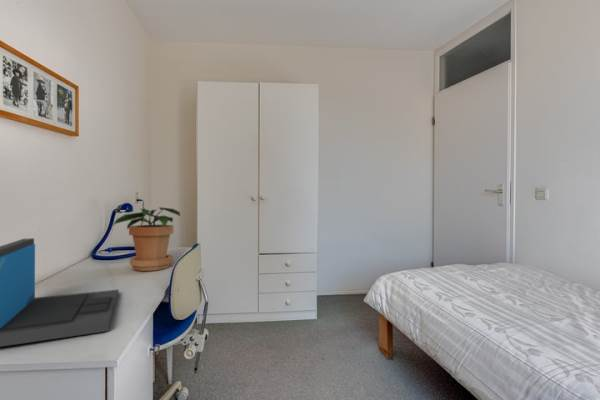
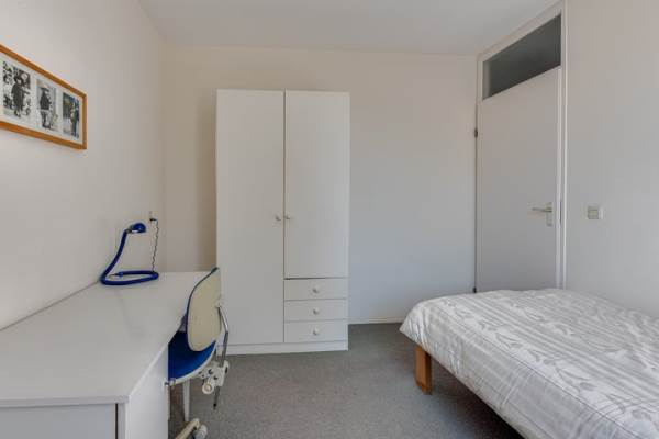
- laptop (61, 295)
- potted plant (145, 237)
